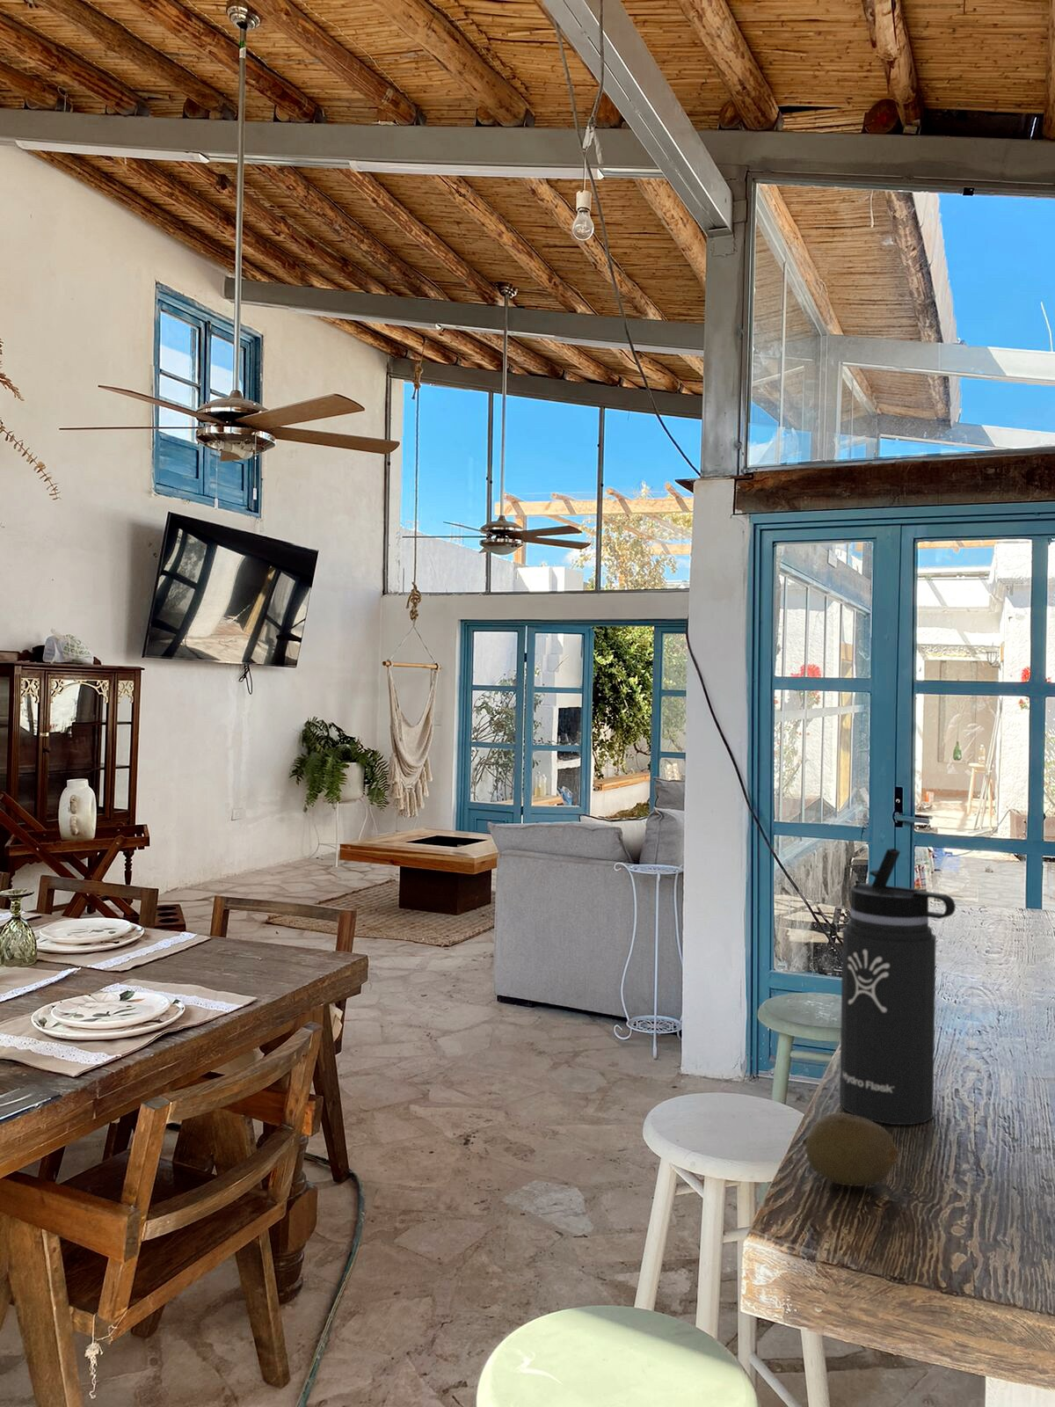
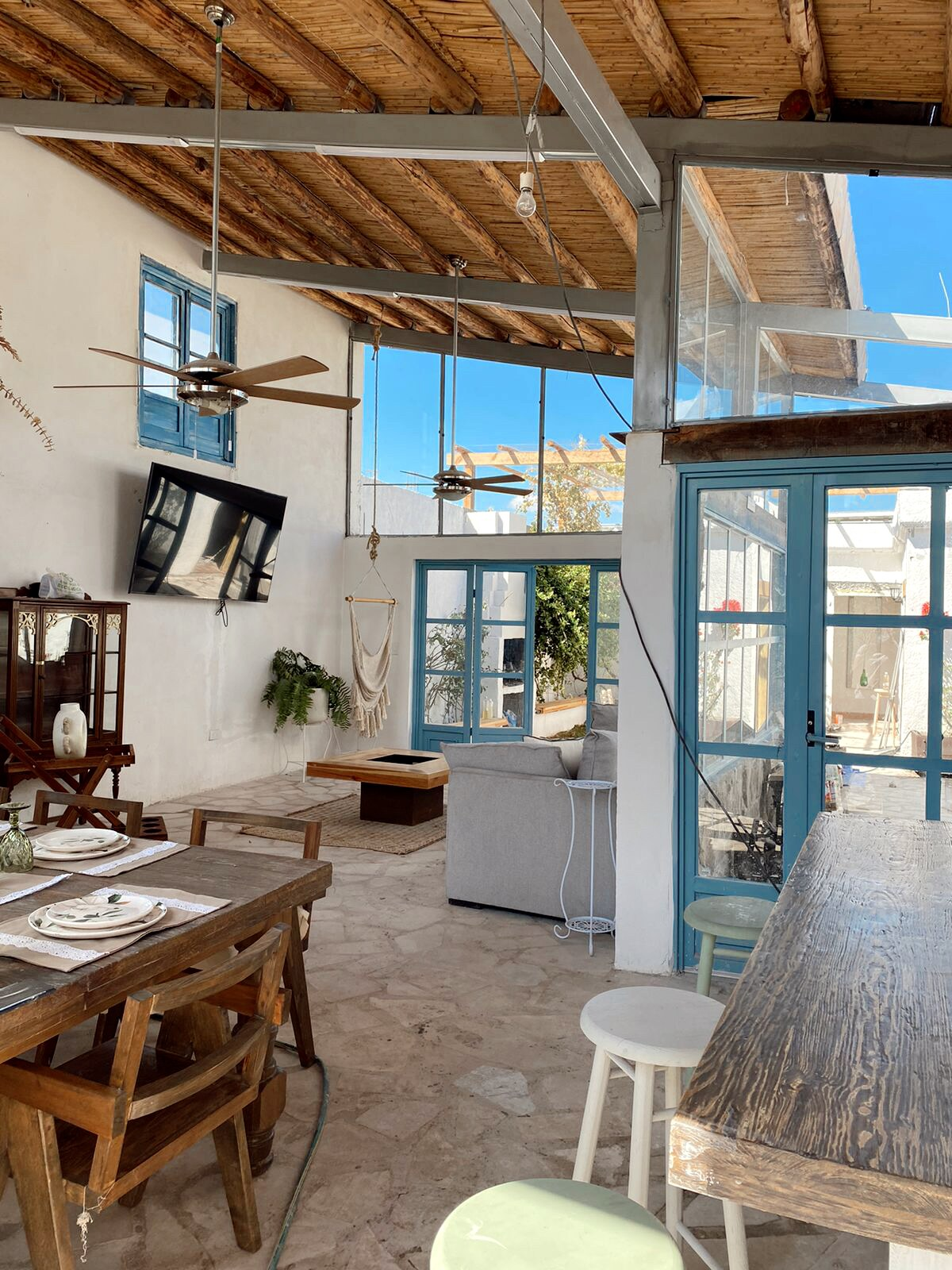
- fruit (849, 1149)
- thermos bottle (898, 979)
